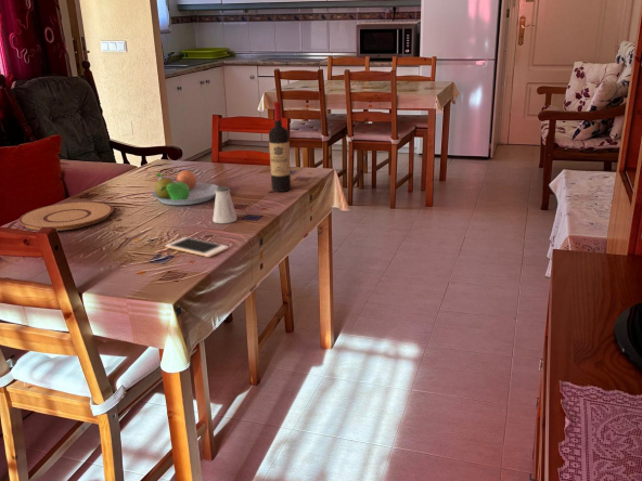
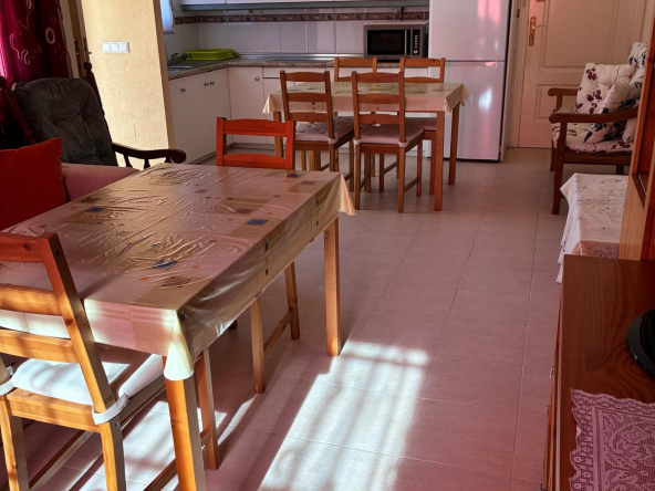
- plate (67, 216)
- fruit bowl (183, 184)
- saltshaker (223, 204)
- cell phone (196, 246)
- wine bottle (279, 146)
